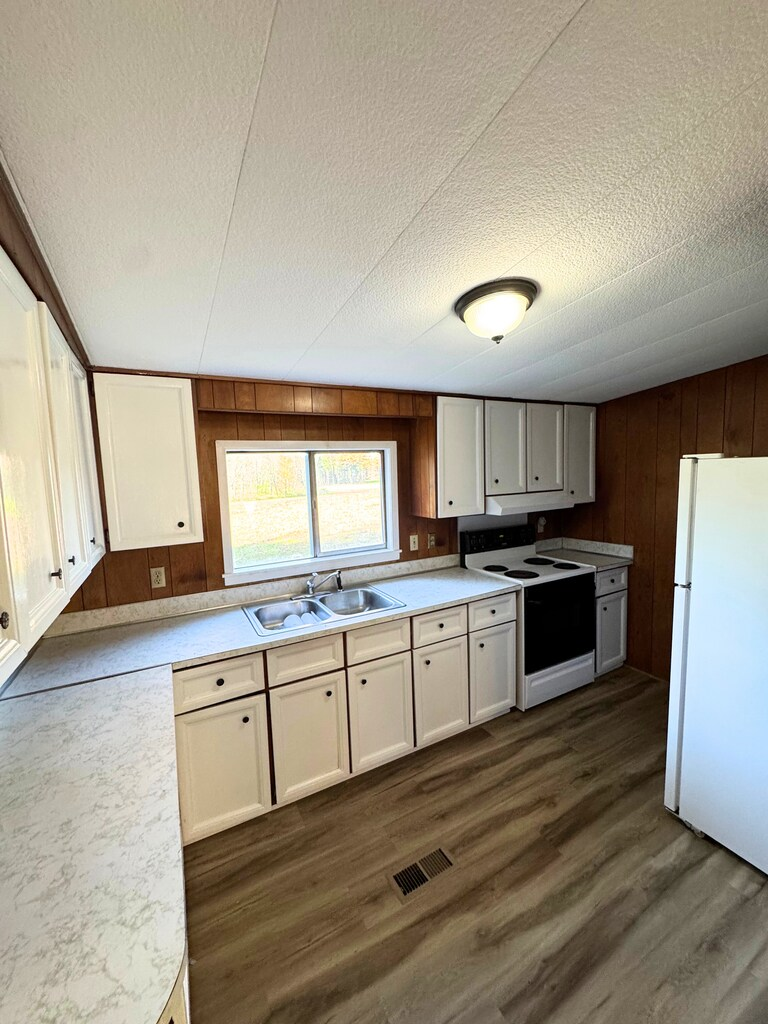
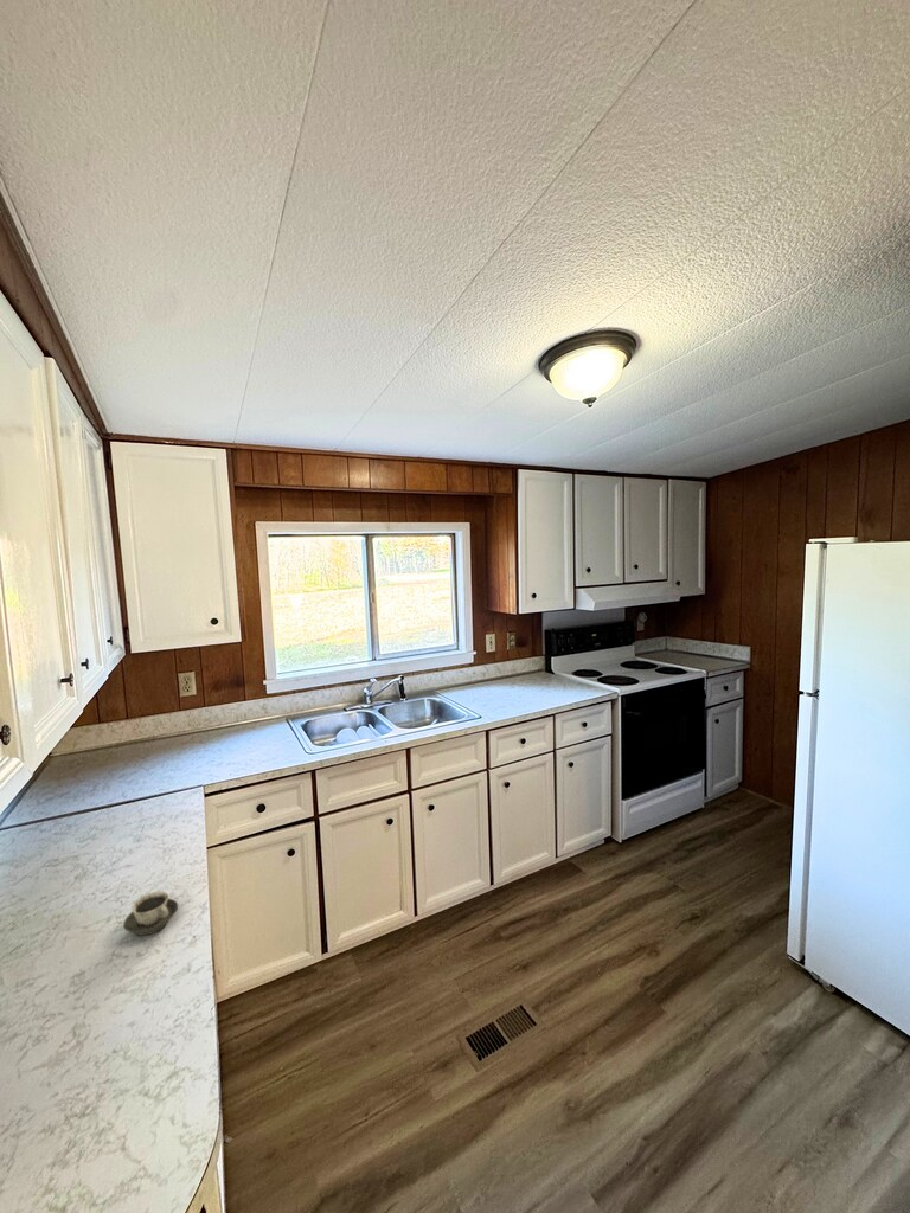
+ cup (150, 913)
